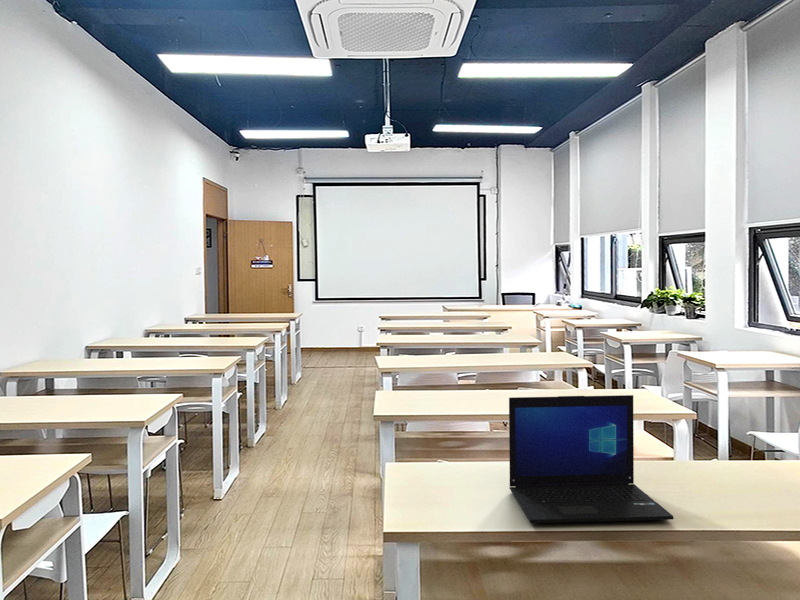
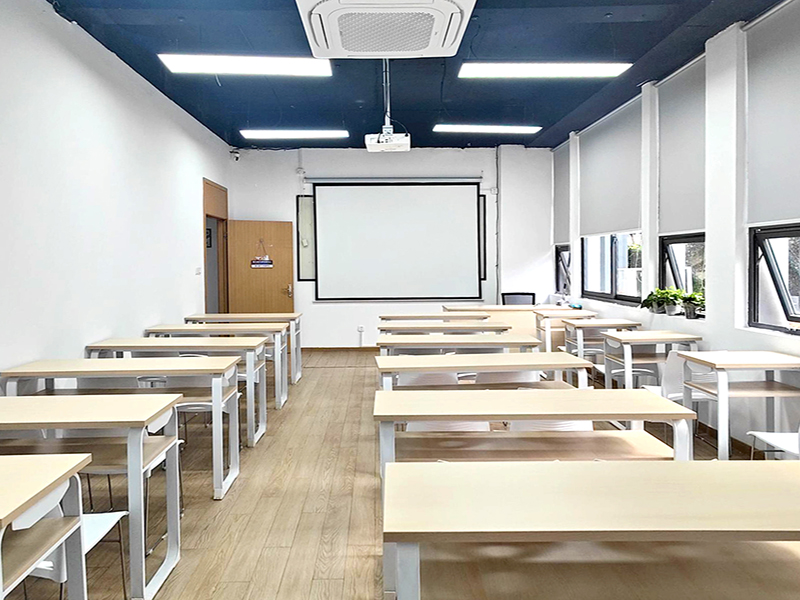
- laptop (585, 454)
